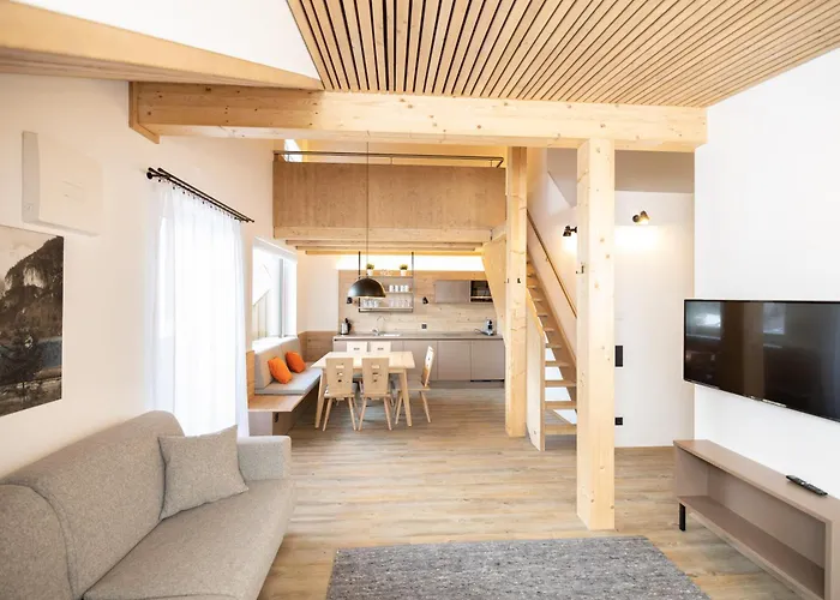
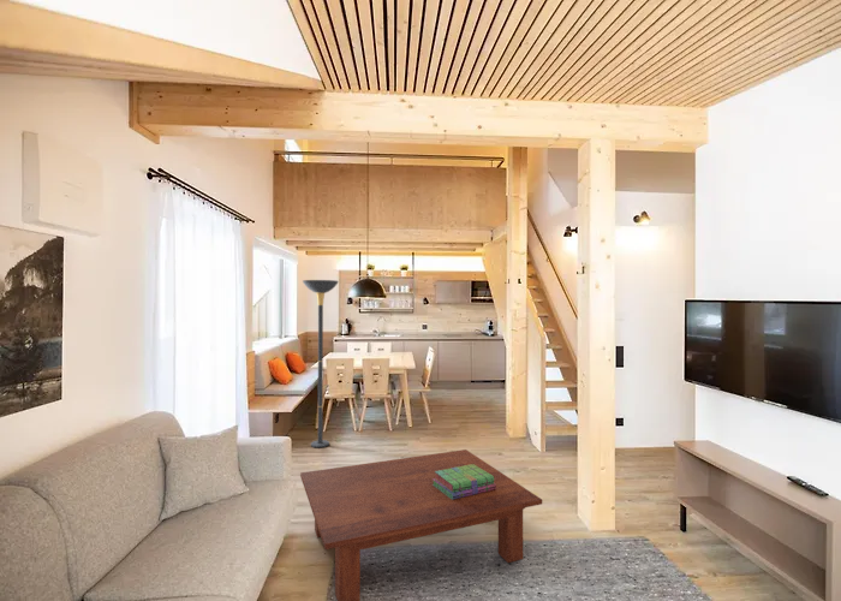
+ floor lamp (320, 362)
+ coffee table (412, 514)
+ stack of books (464, 480)
